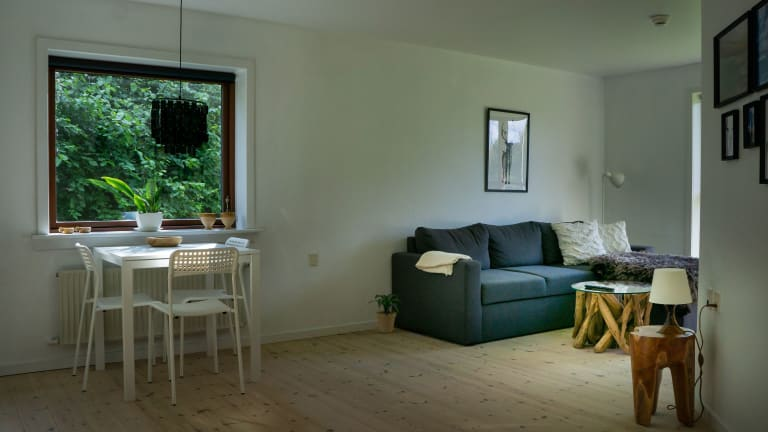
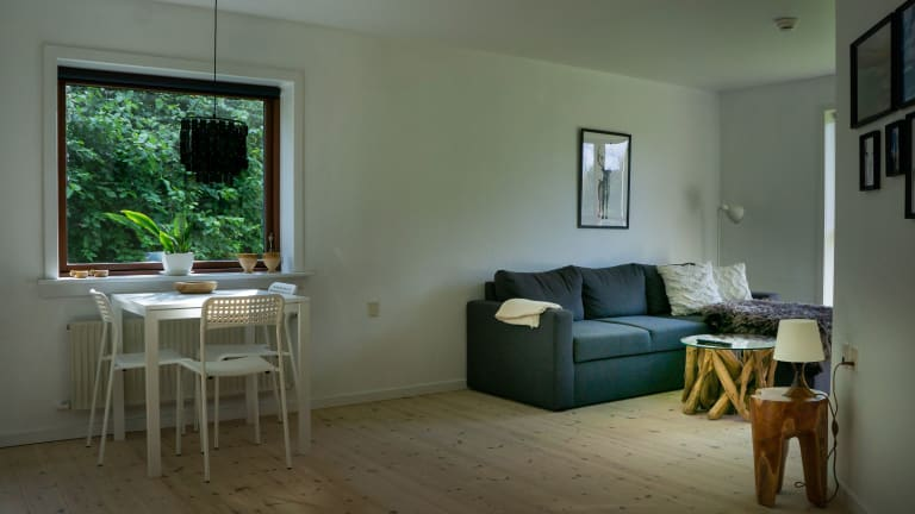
- potted plant (386, 313)
